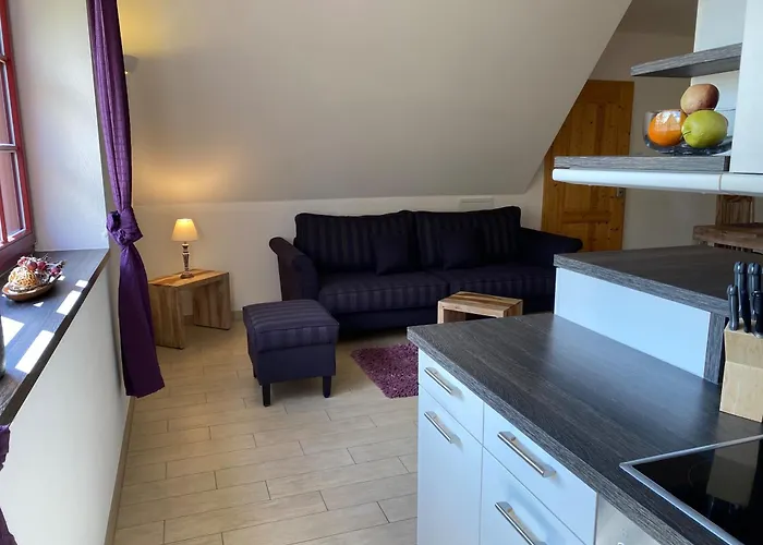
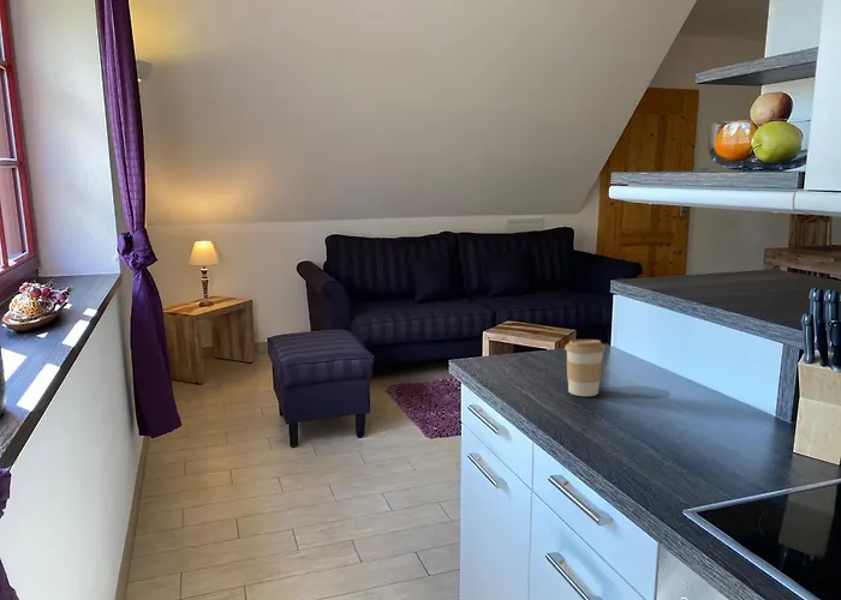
+ coffee cup (584, 365)
